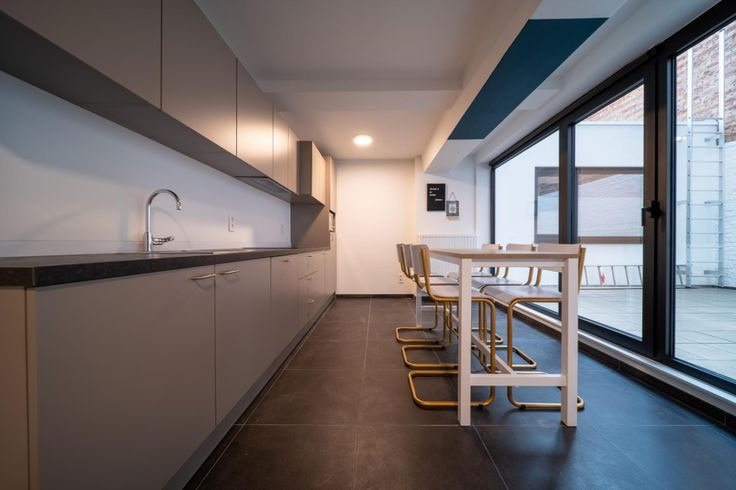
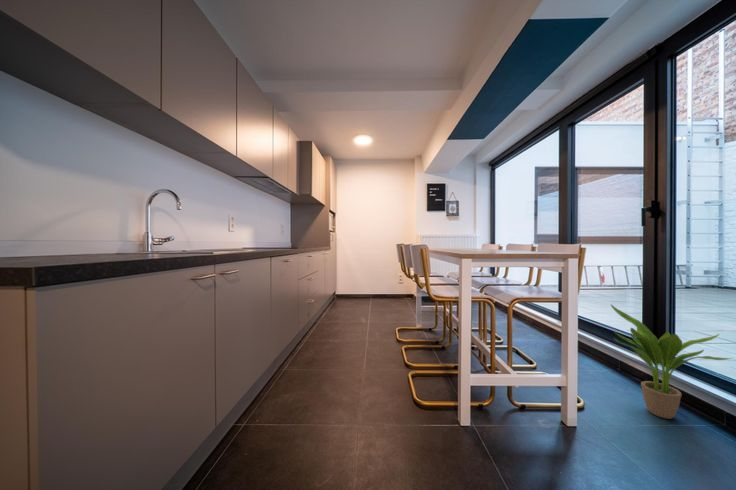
+ potted plant (655, 364)
